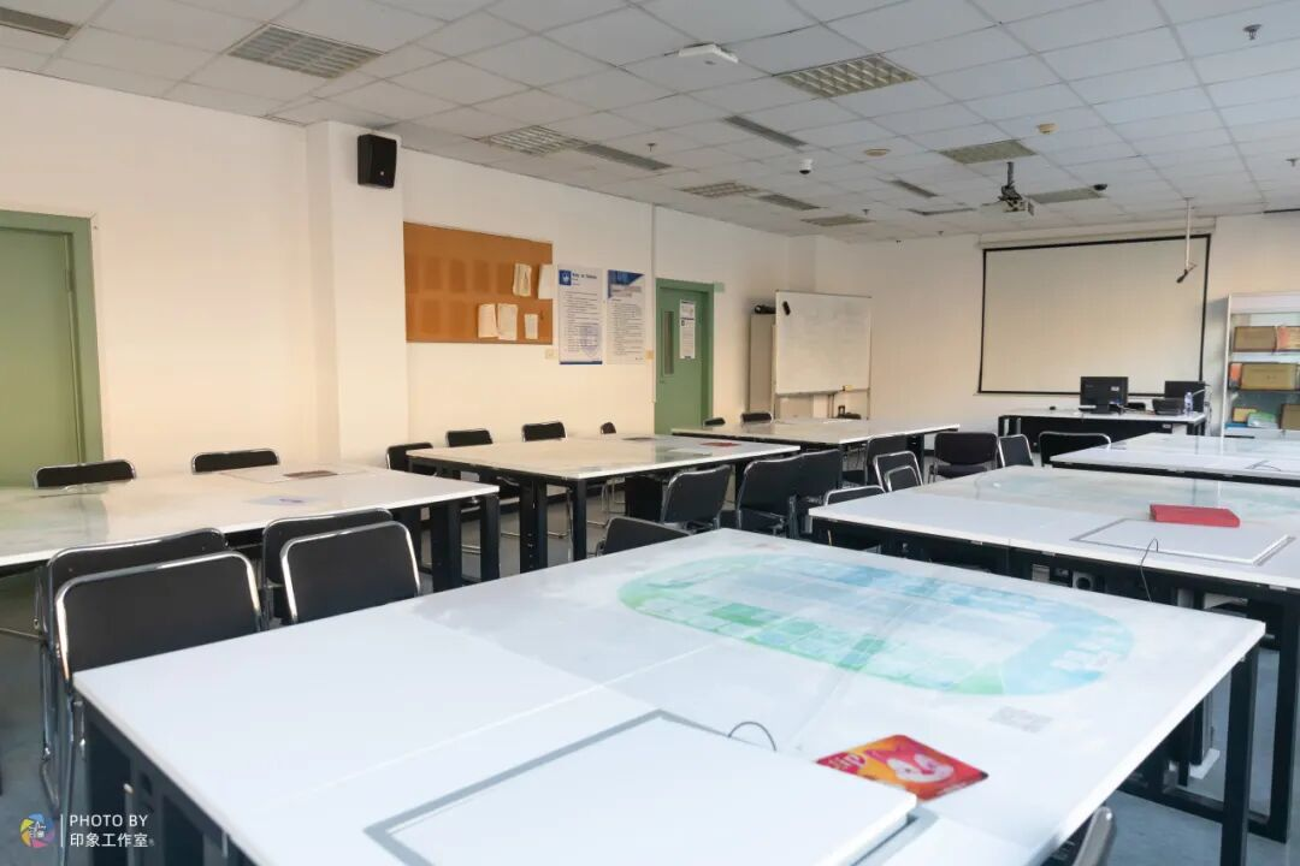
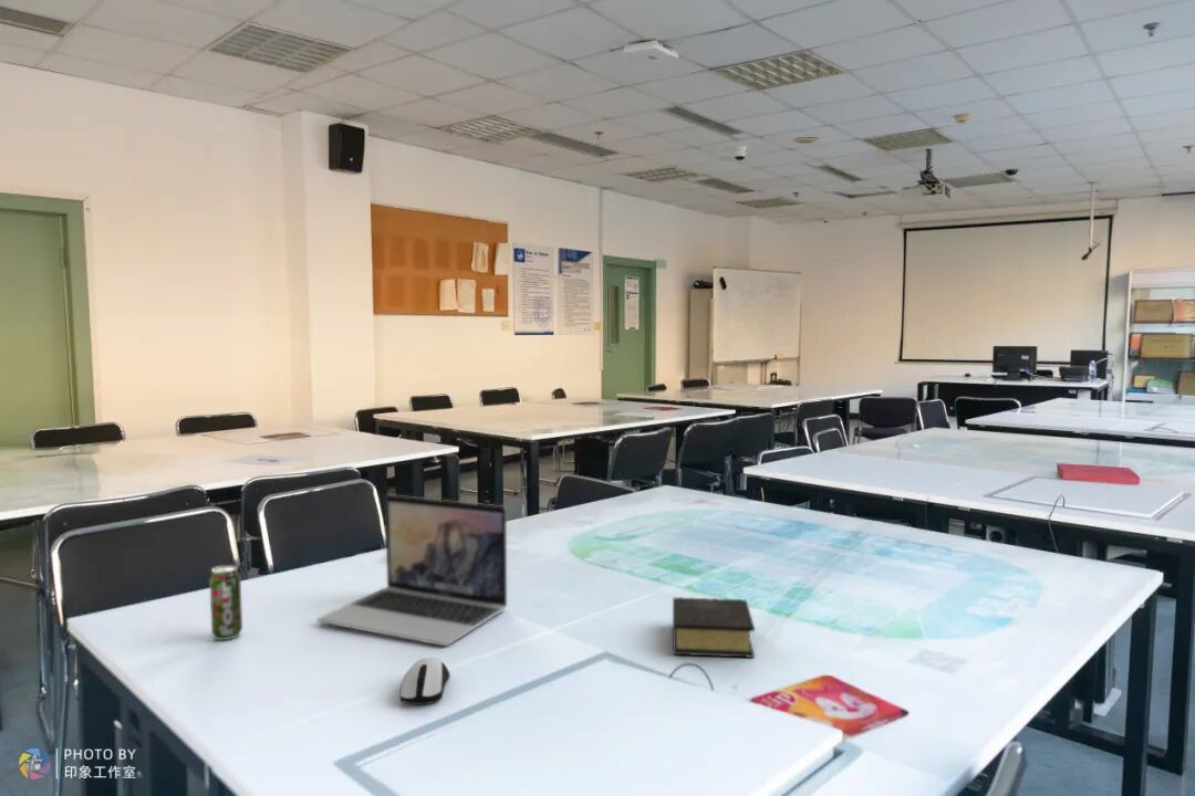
+ beverage can (226, 601)
+ book (710, 624)
+ computer mouse (426, 675)
+ laptop (413, 564)
